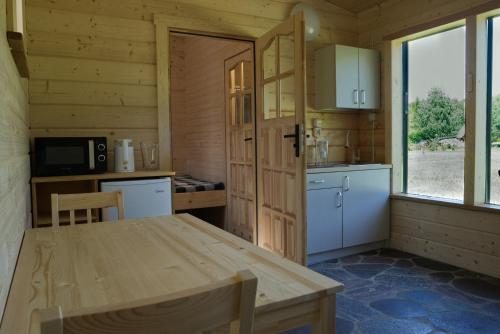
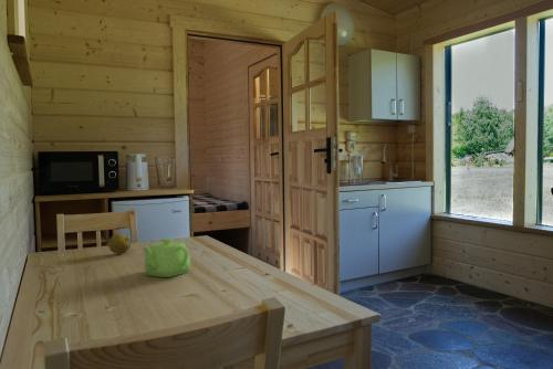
+ teapot (165, 256)
+ fruit (119, 243)
